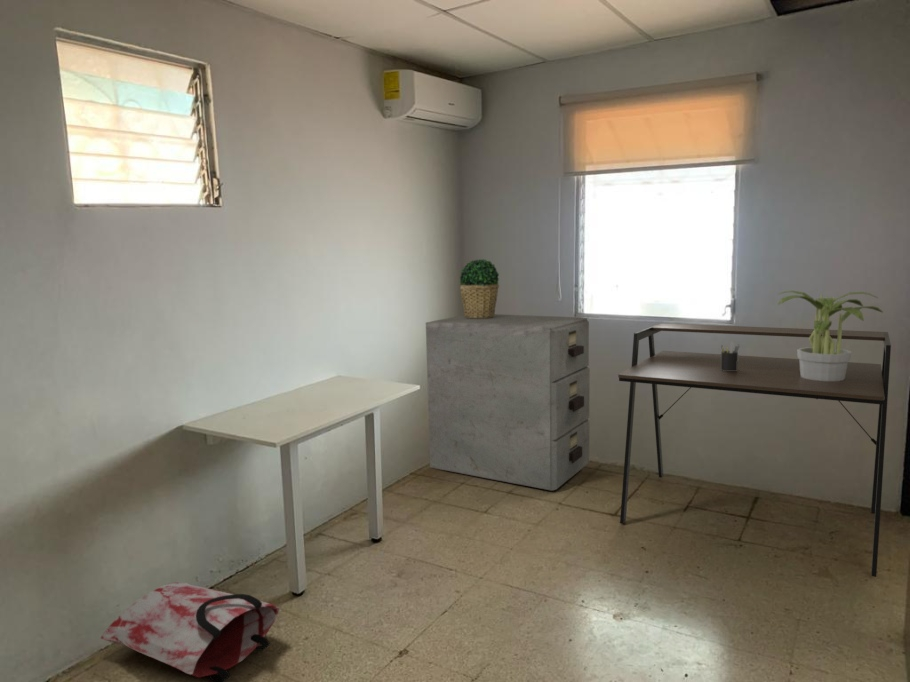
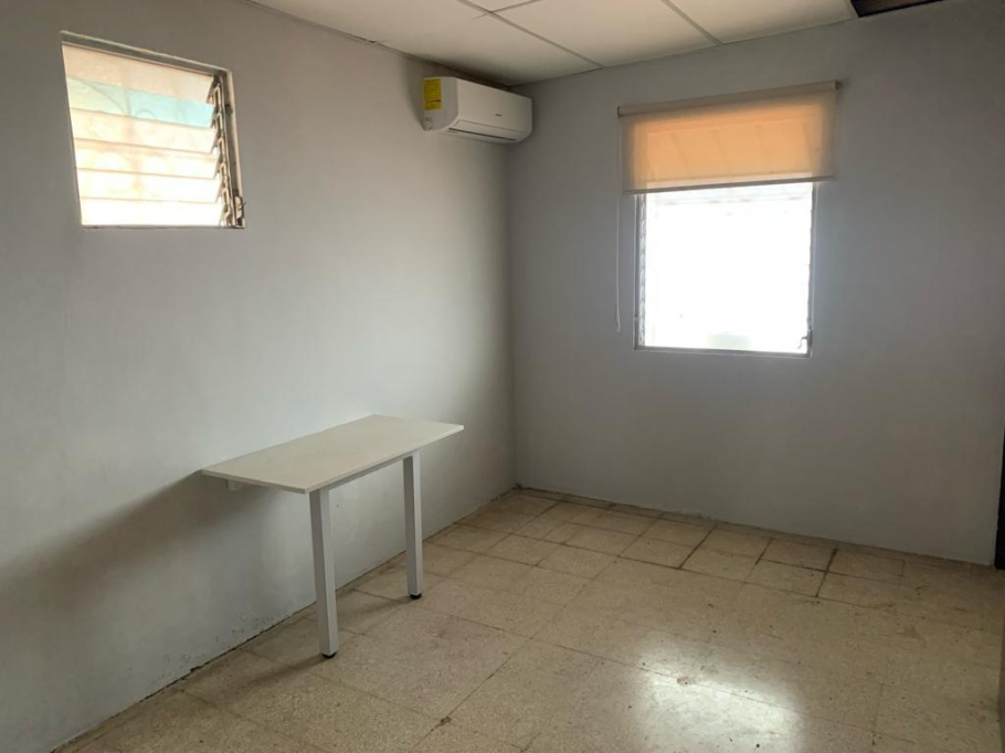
- filing cabinet (511, 393)
- pen holder (729, 355)
- bag (191, 620)
- desk (758, 393)
- potted plant (479, 288)
- potted plant (825, 334)
